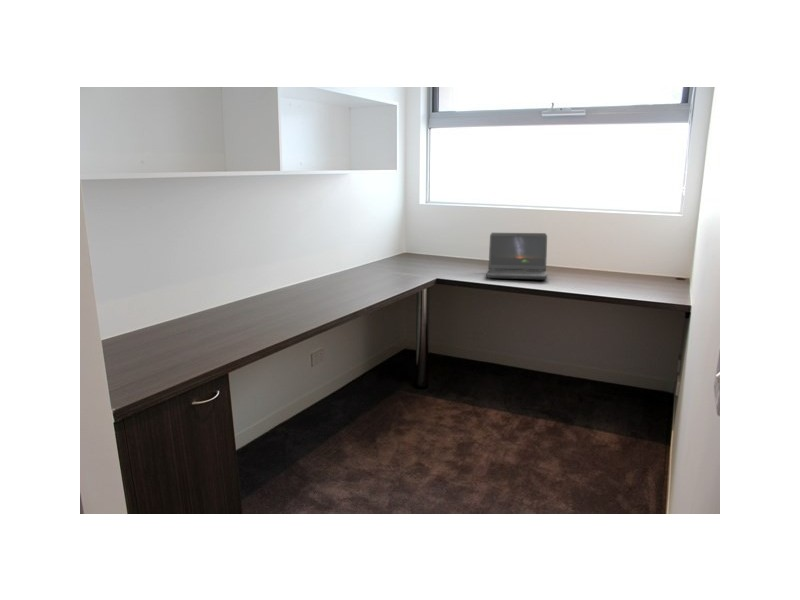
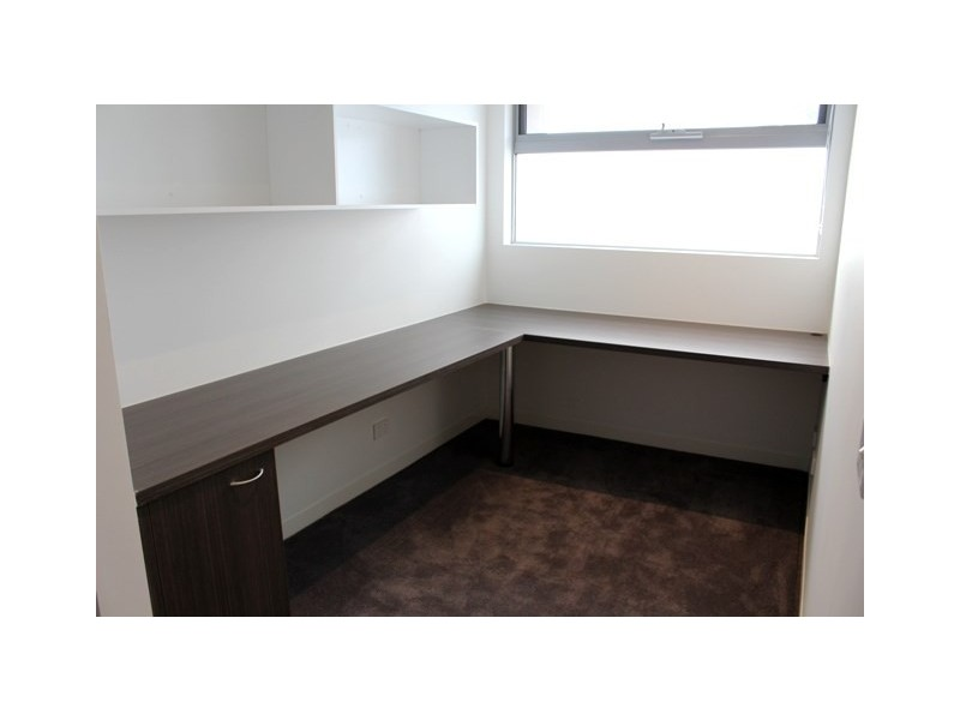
- laptop computer (517, 255)
